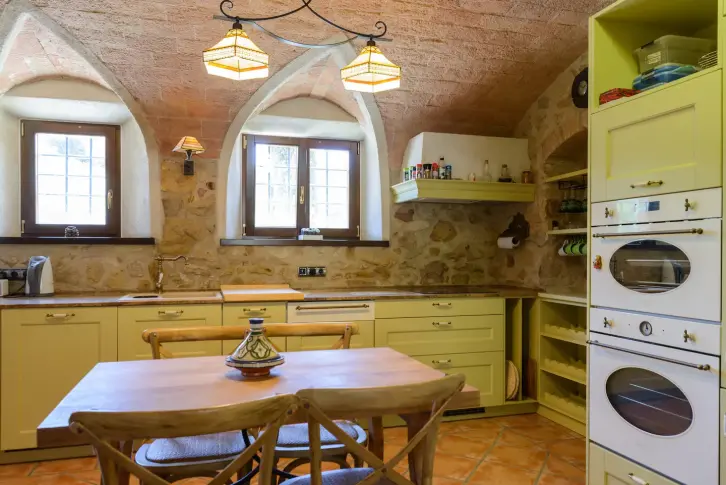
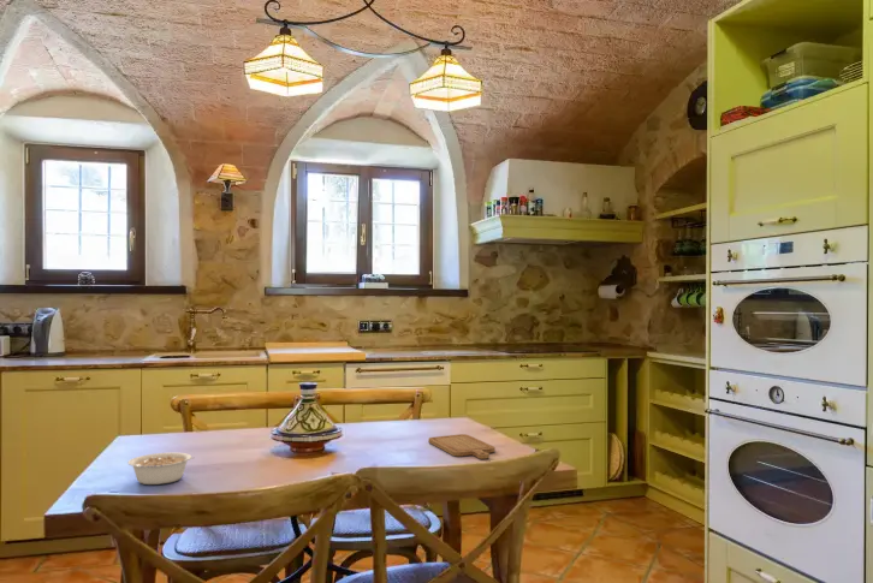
+ chopping board (464, 446)
+ legume (162, 466)
